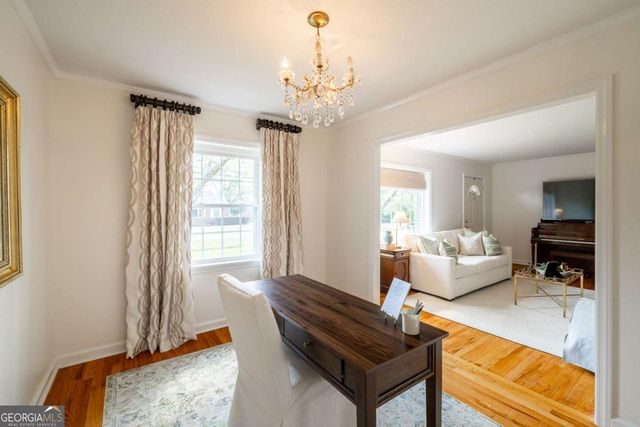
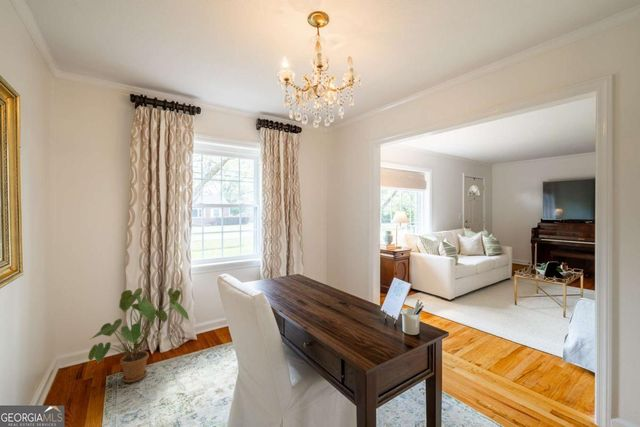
+ house plant (142, 330)
